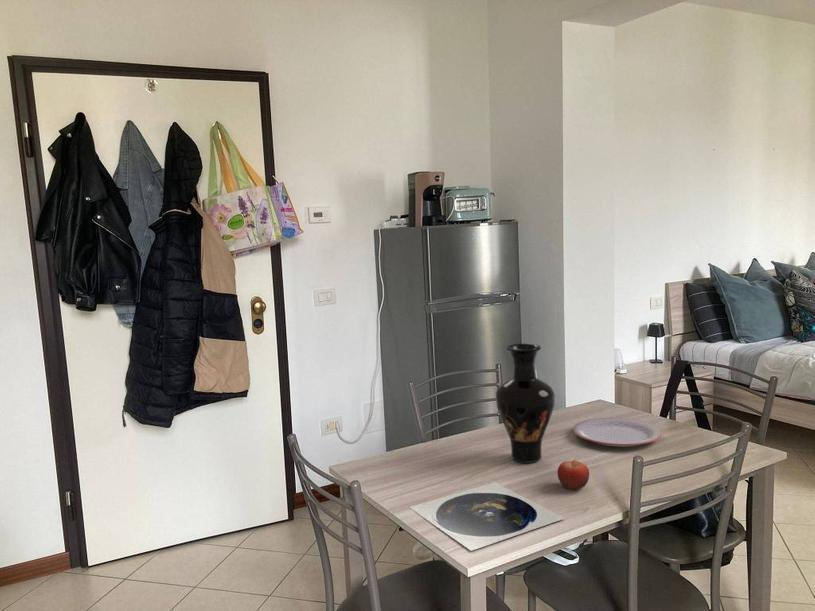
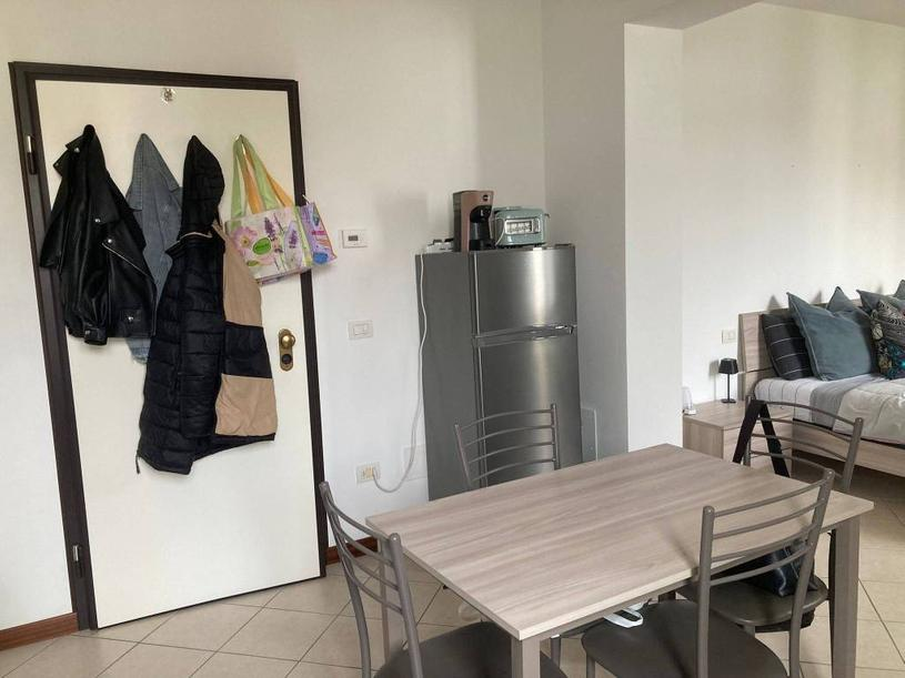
- vase (525, 403)
- plate (484, 512)
- fruit (573, 472)
- plate (616, 433)
